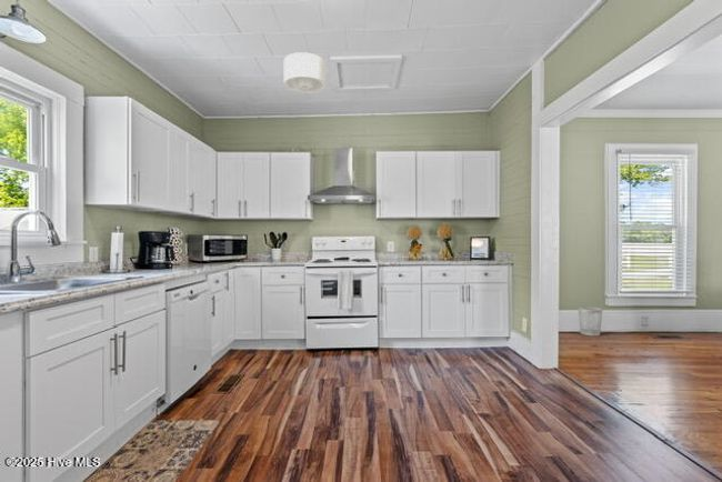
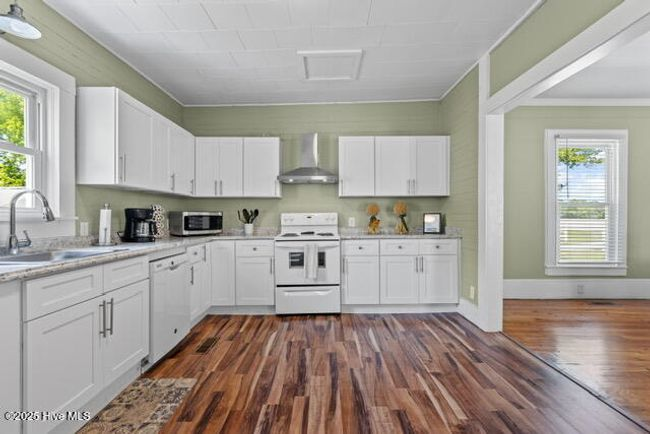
- wastebasket (590, 321)
- ceiling light (304, 74)
